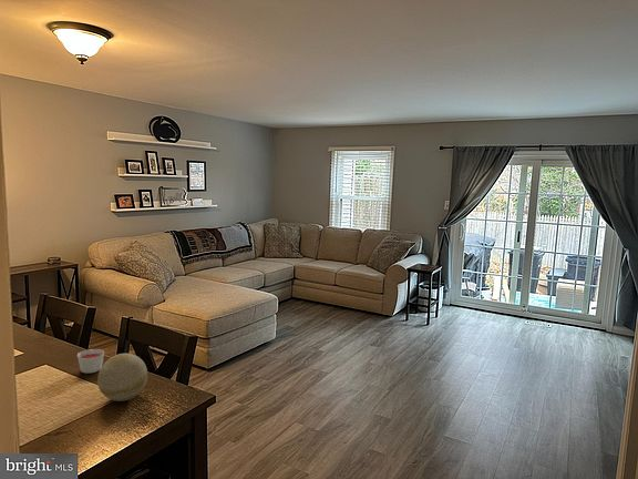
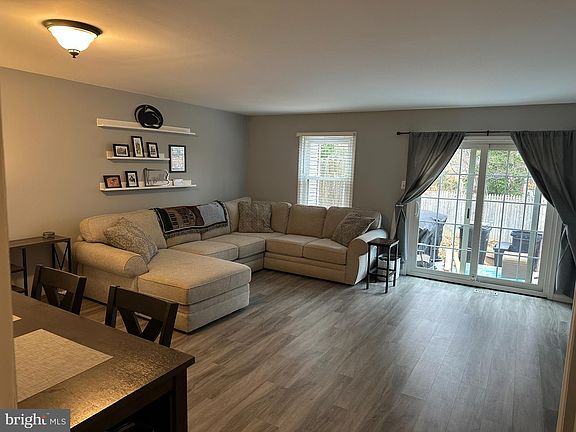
- candle (91, 361)
- decorative ball (123, 376)
